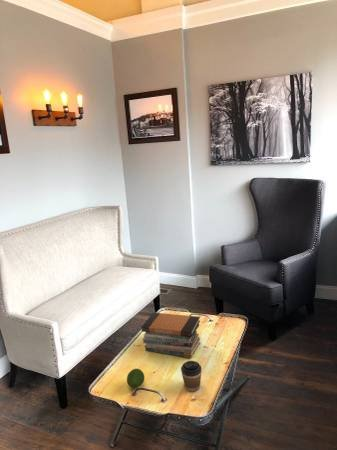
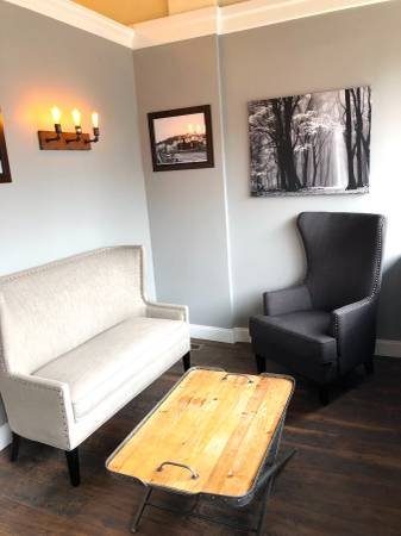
- book stack (171, 334)
- coffee cup (191, 374)
- fruit (135, 378)
